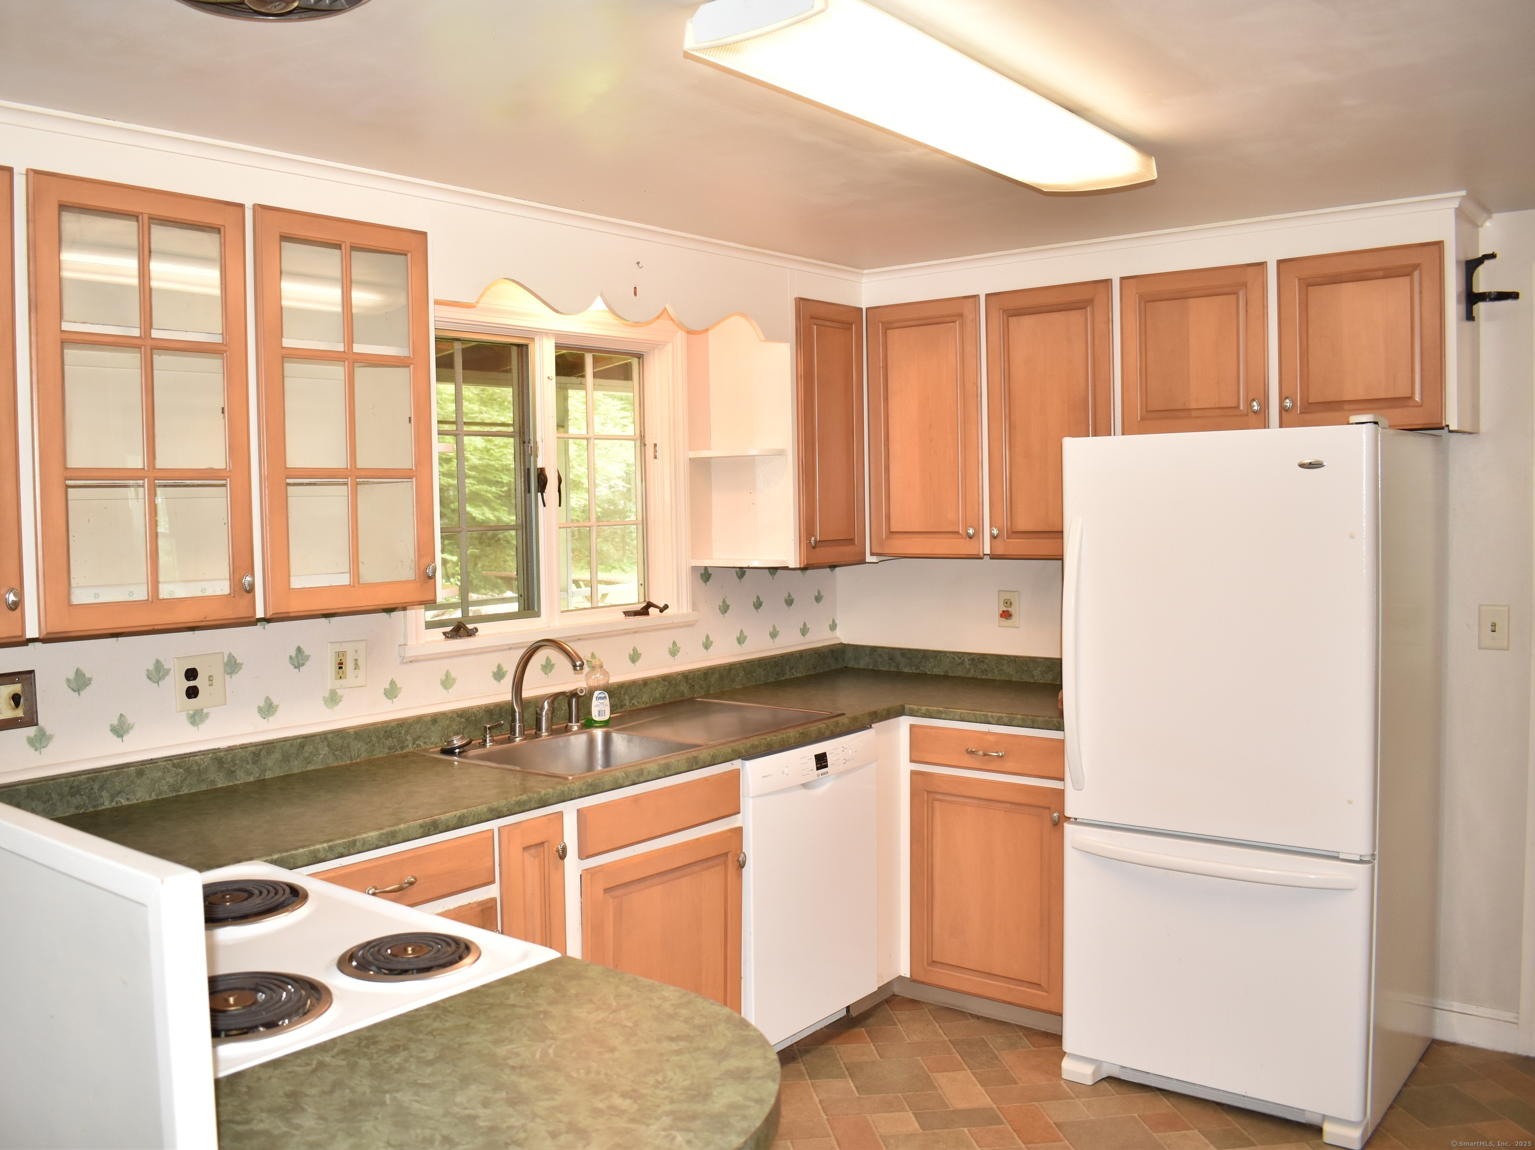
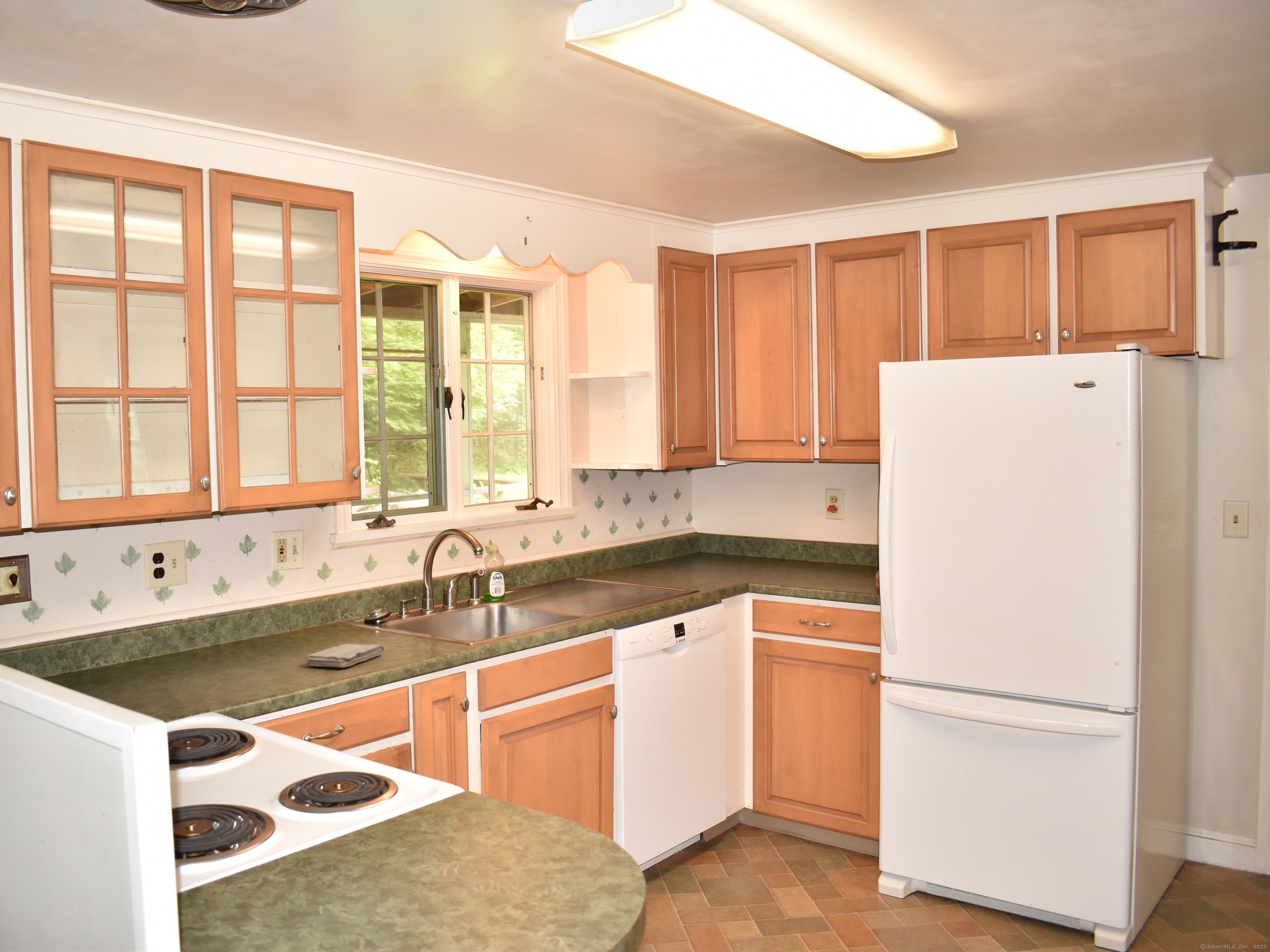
+ washcloth (345, 654)
